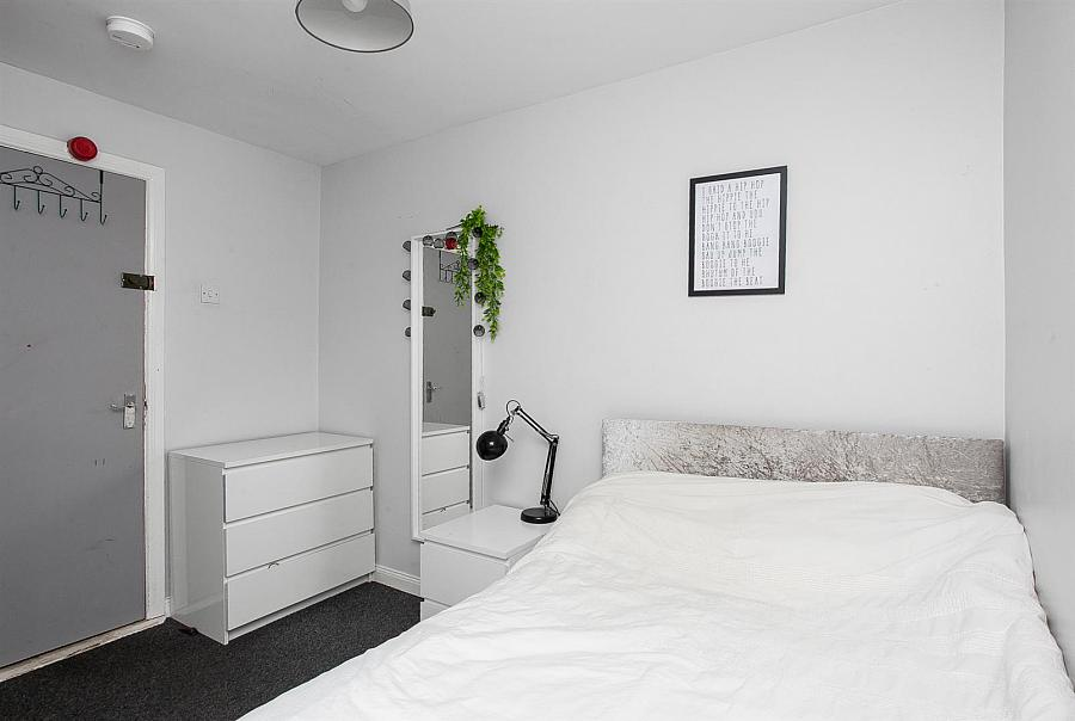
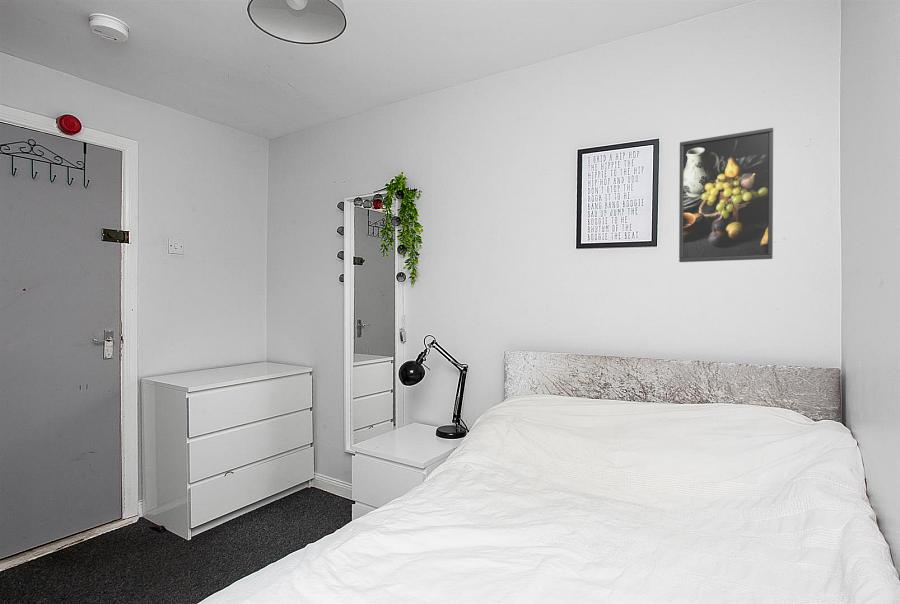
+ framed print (724, 198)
